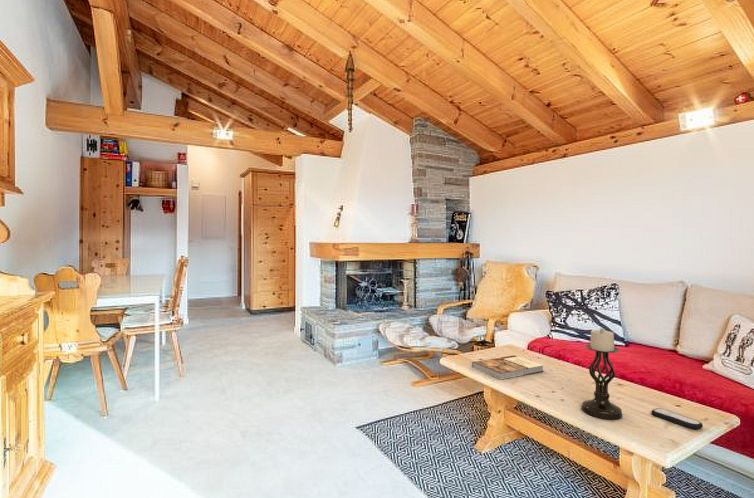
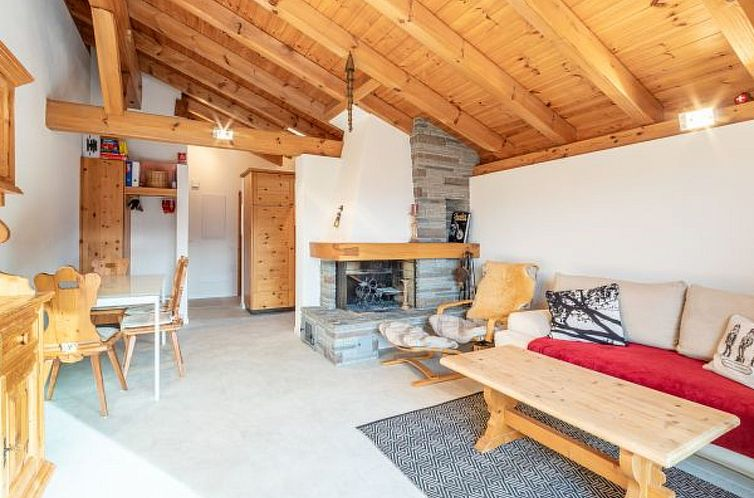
- candle holder (601, 370)
- remote control (676, 418)
- book (507, 366)
